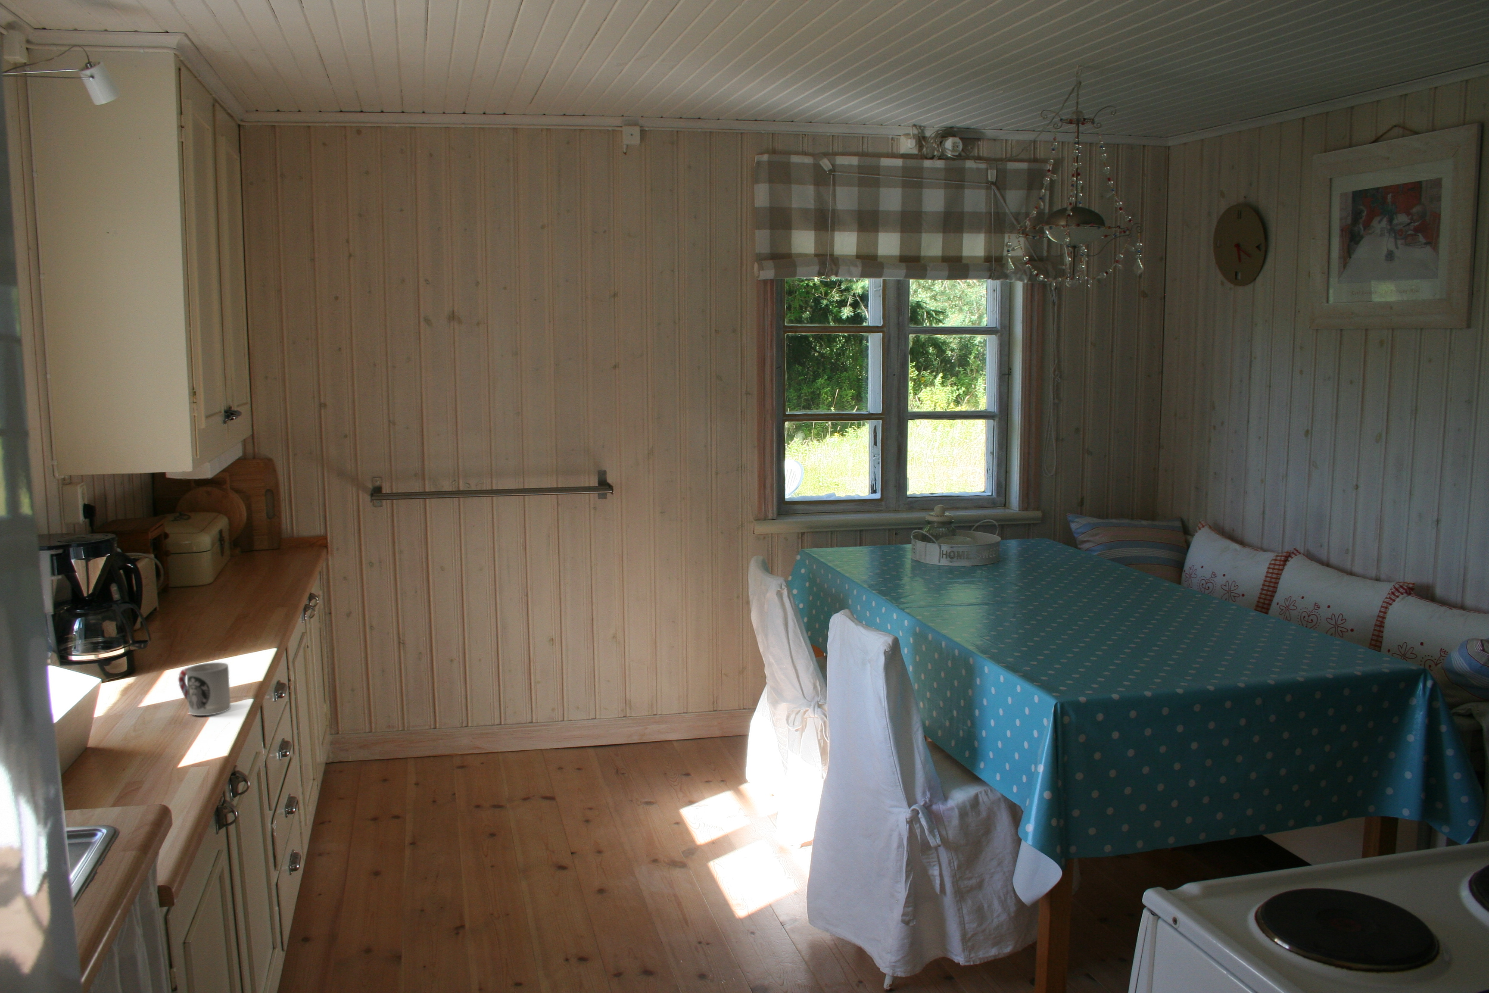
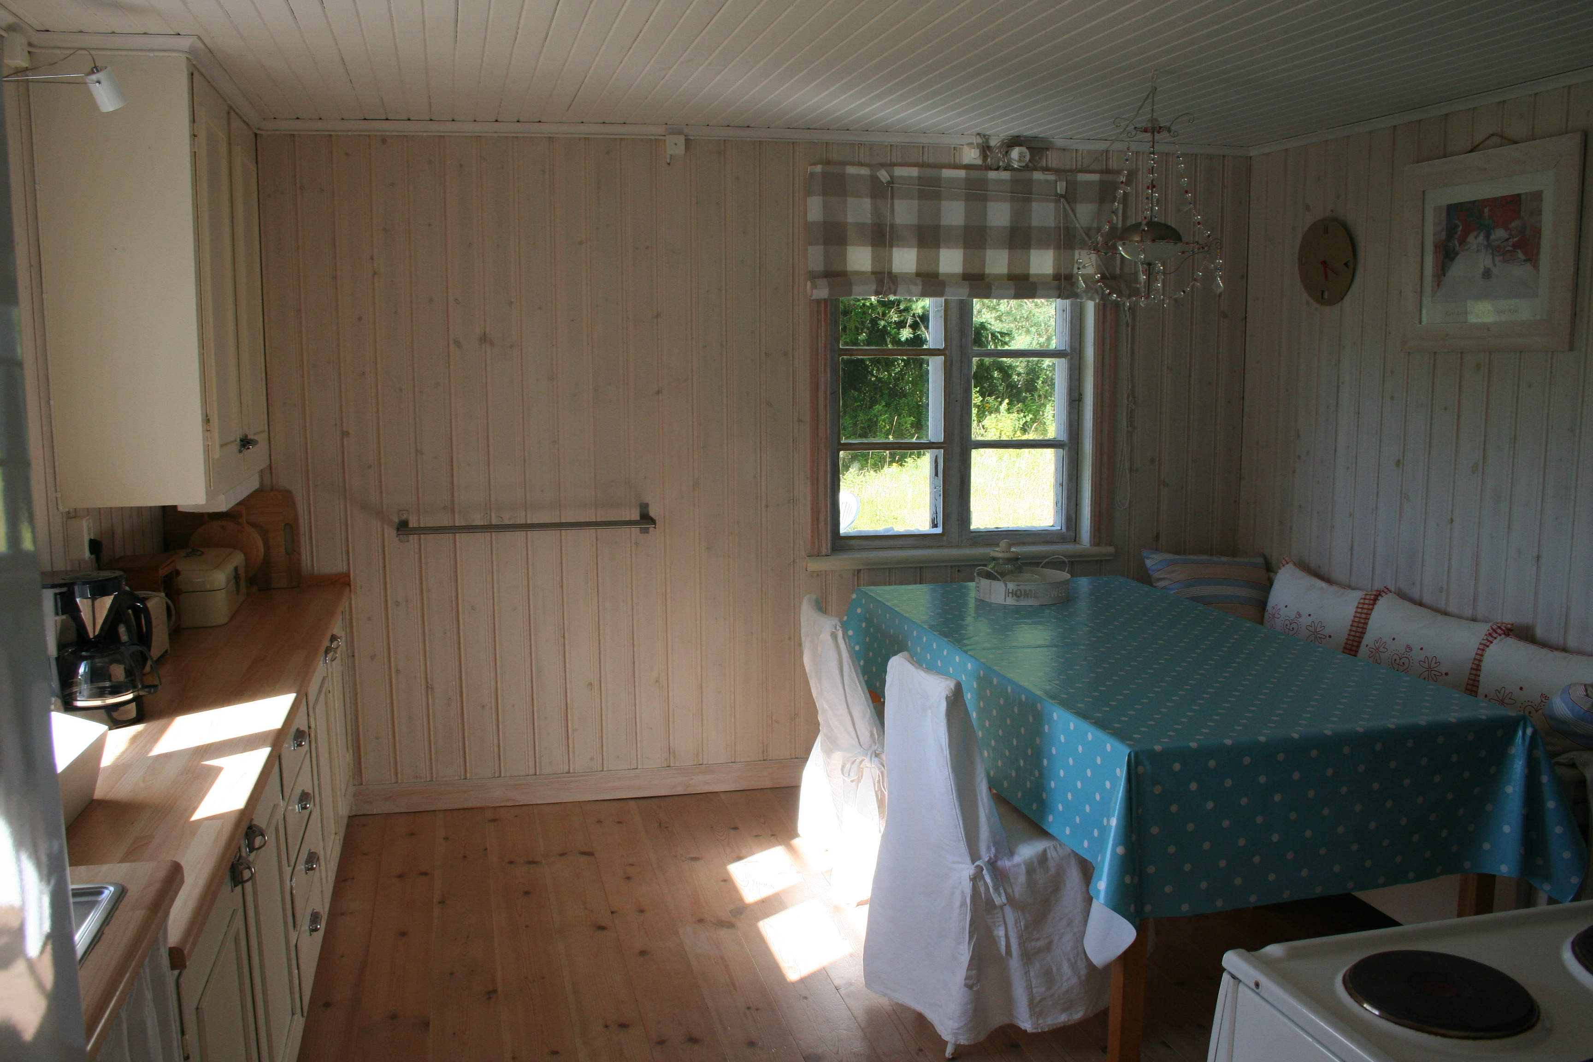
- cup (202, 688)
